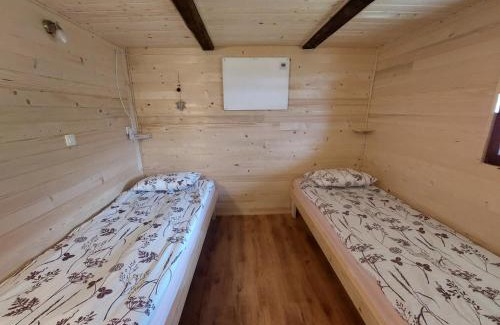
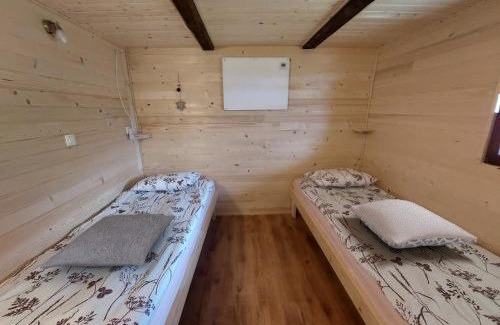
+ pillow (119, 237)
+ pillow (404, 221)
